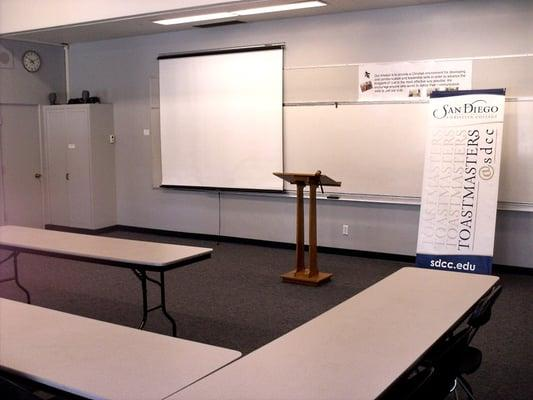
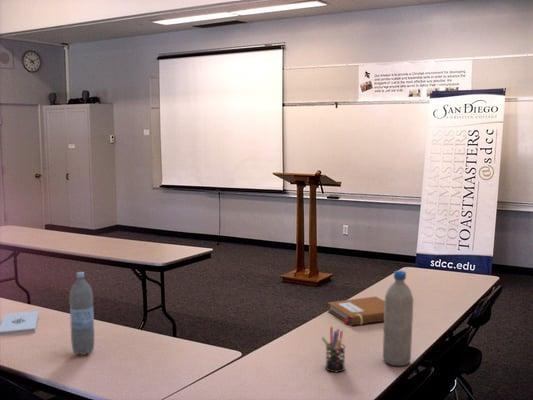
+ notepad (19, 322)
+ water bottle (81, 313)
+ notebook (363, 310)
+ pen holder (332, 349)
+ water bottle (398, 316)
